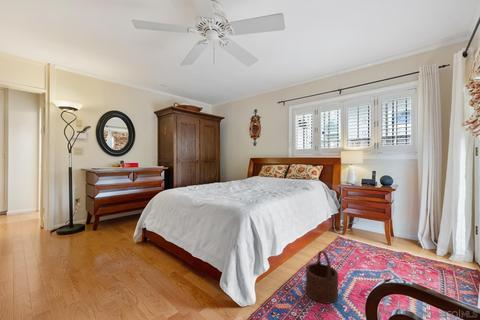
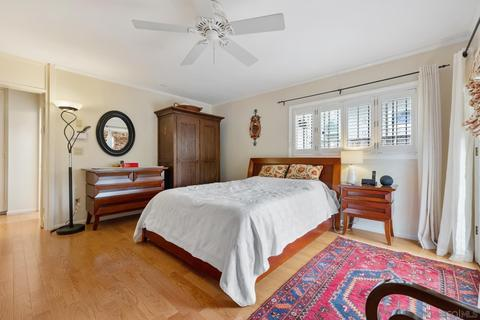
- wooden bucket (321, 272)
